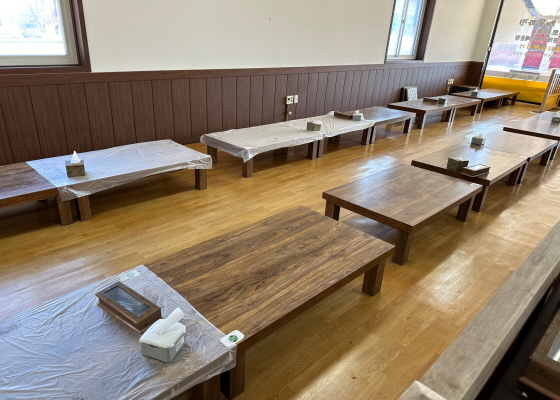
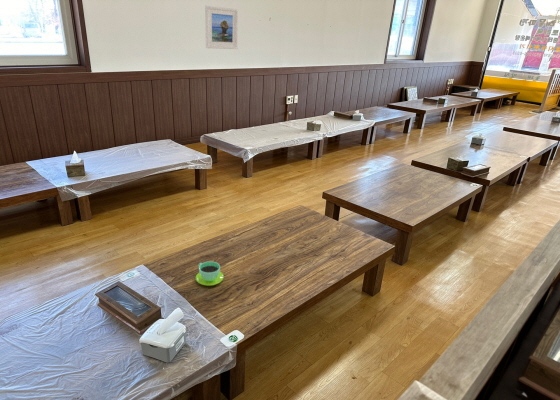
+ cup (209, 273)
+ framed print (222, 28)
